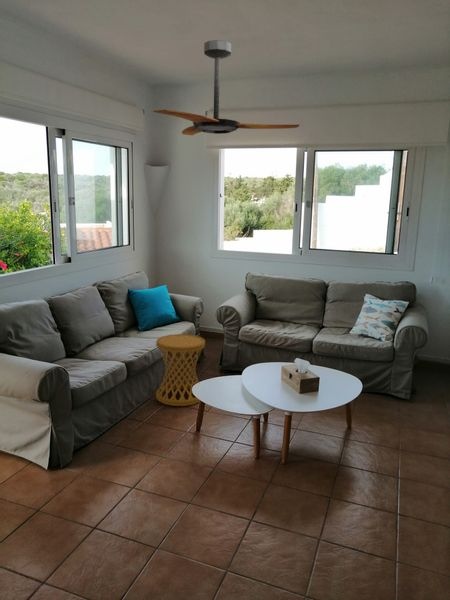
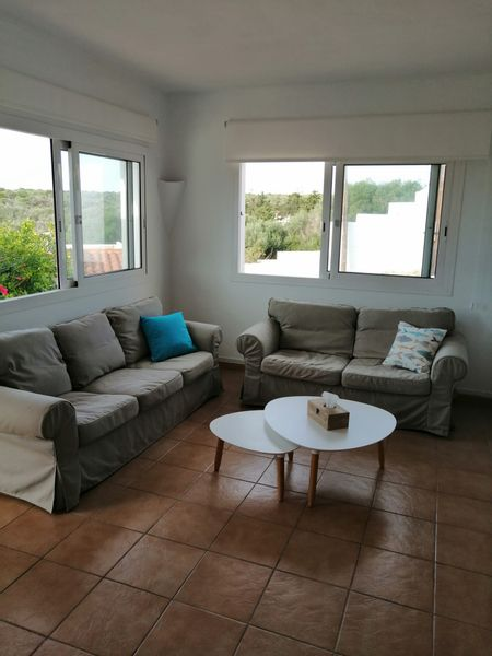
- ceiling fan (219, 85)
- side table (180, 368)
